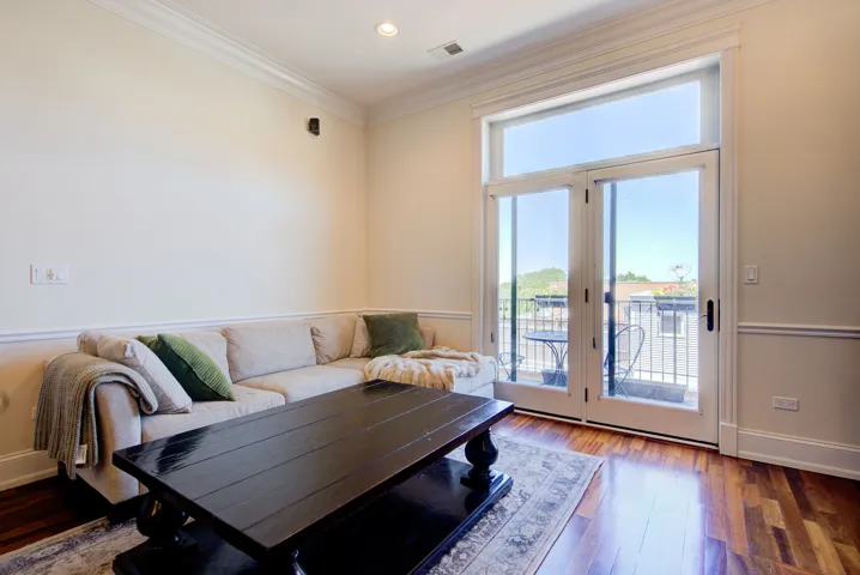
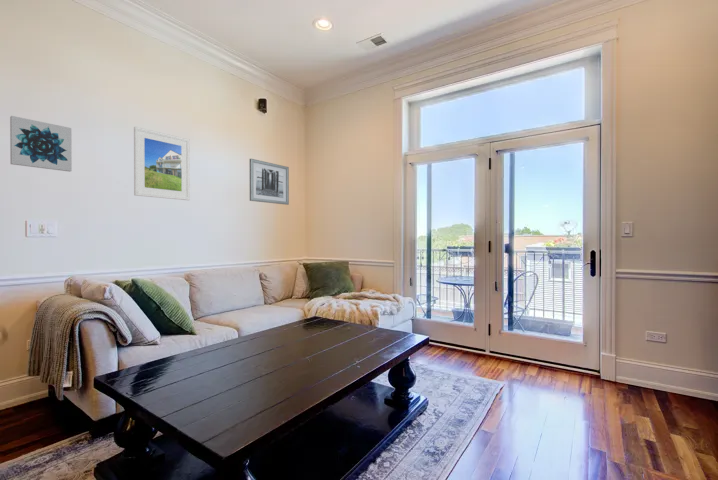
+ wall art (42, 145)
+ wall art (270, 182)
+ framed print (163, 165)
